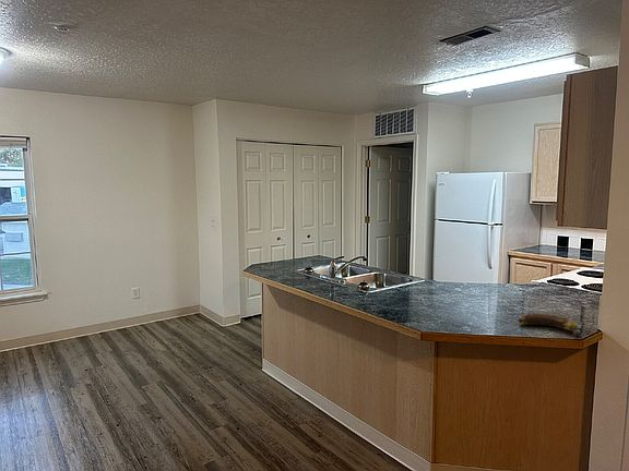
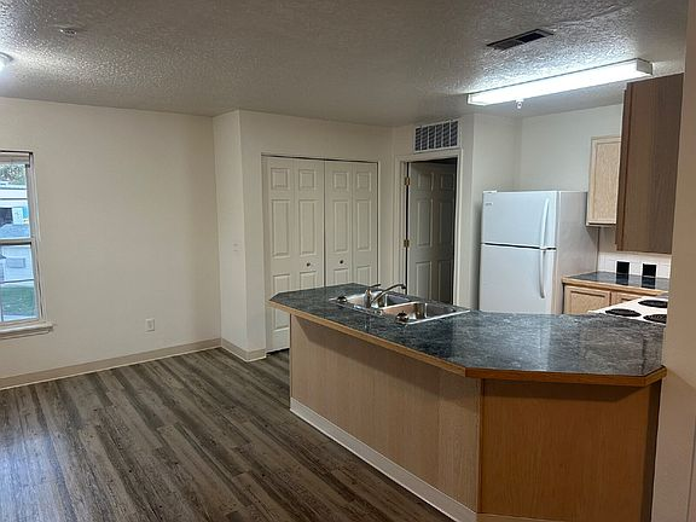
- banana (549, 323)
